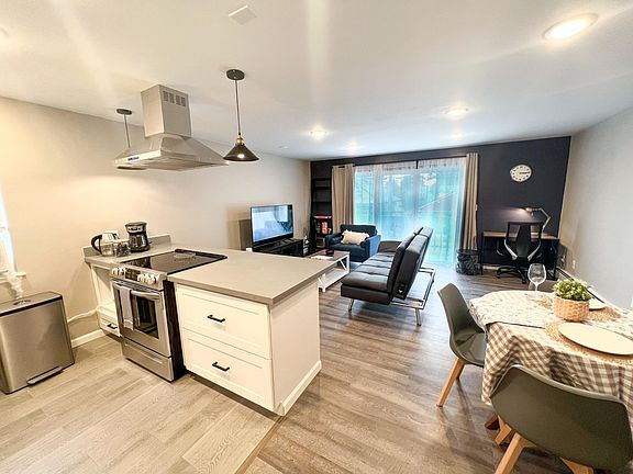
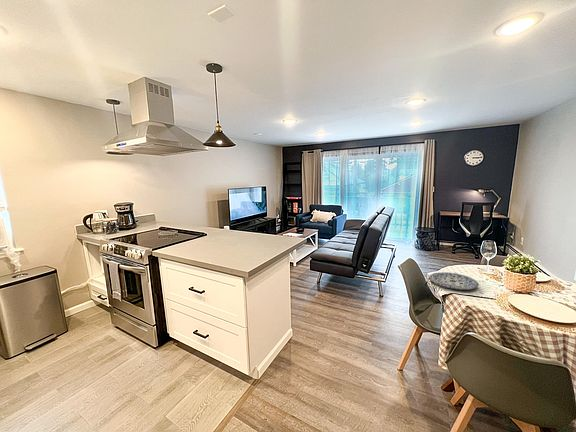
+ plate (452, 280)
